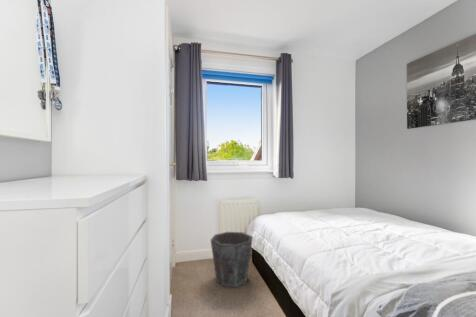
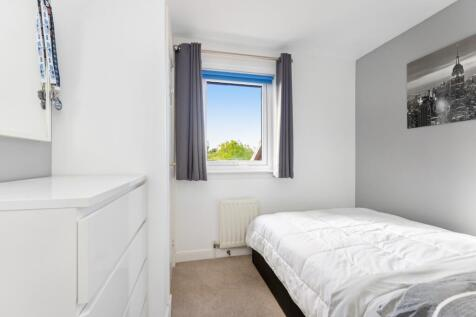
- waste bin (232, 258)
